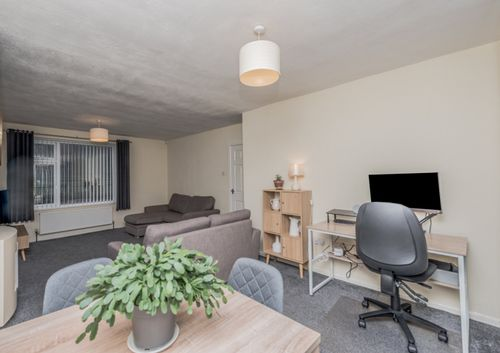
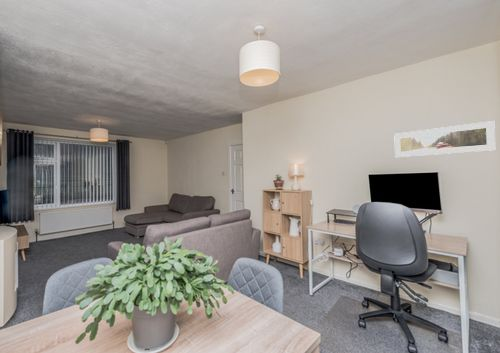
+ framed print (439, 141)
